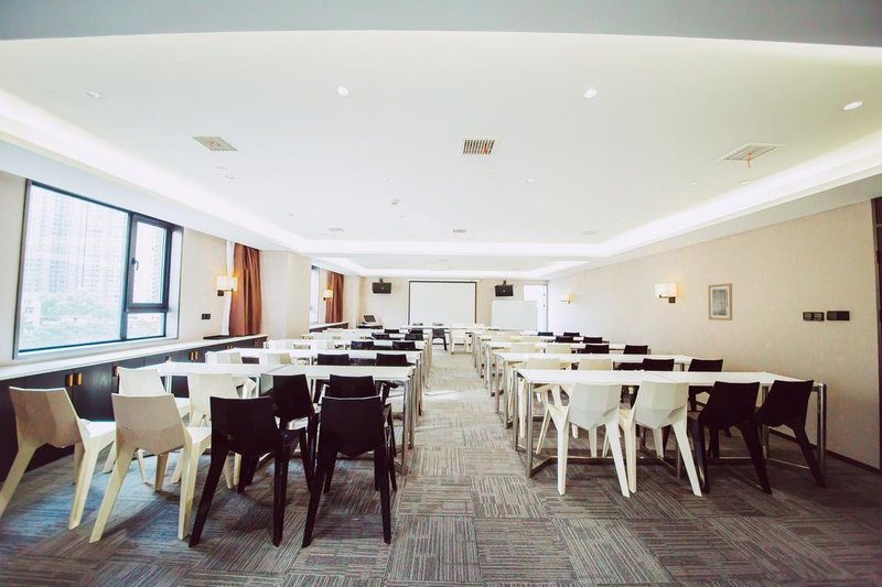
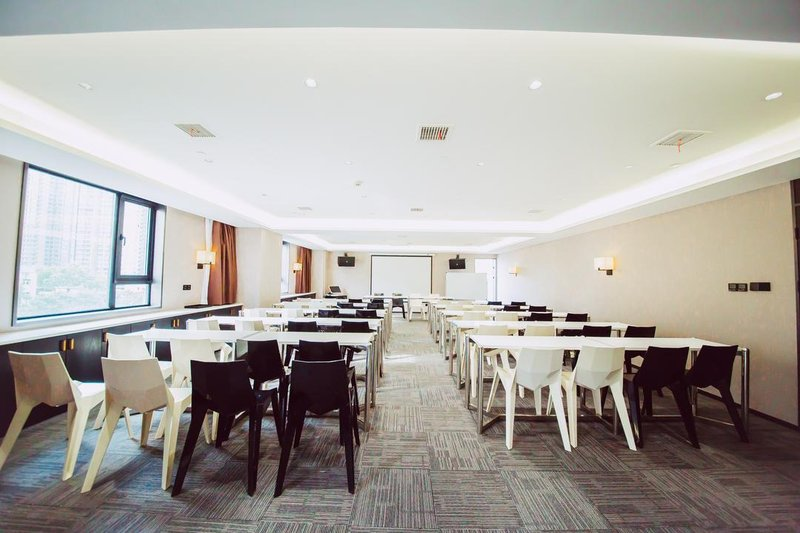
- wall art (719, 302)
